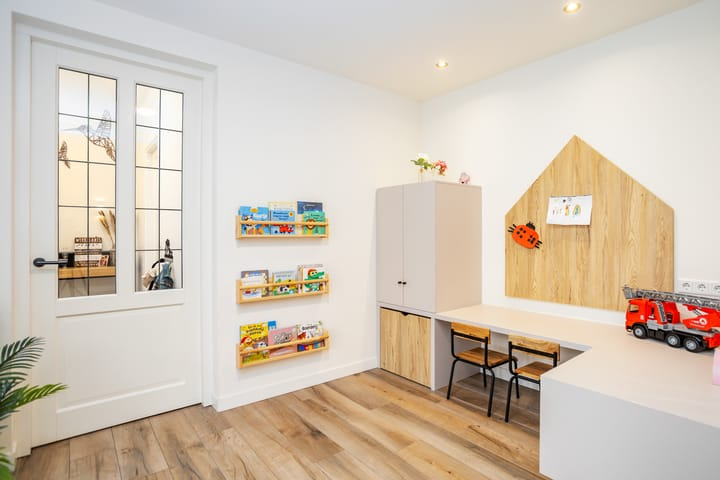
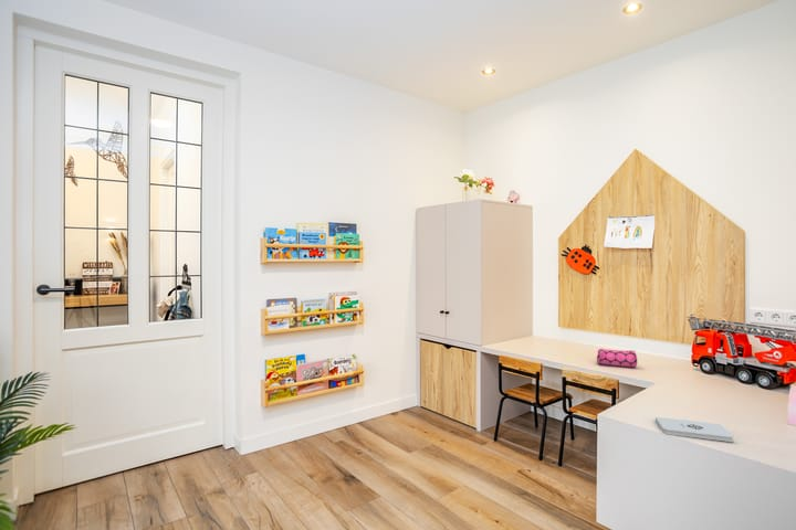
+ pencil case (616, 357)
+ notepad (692, 428)
